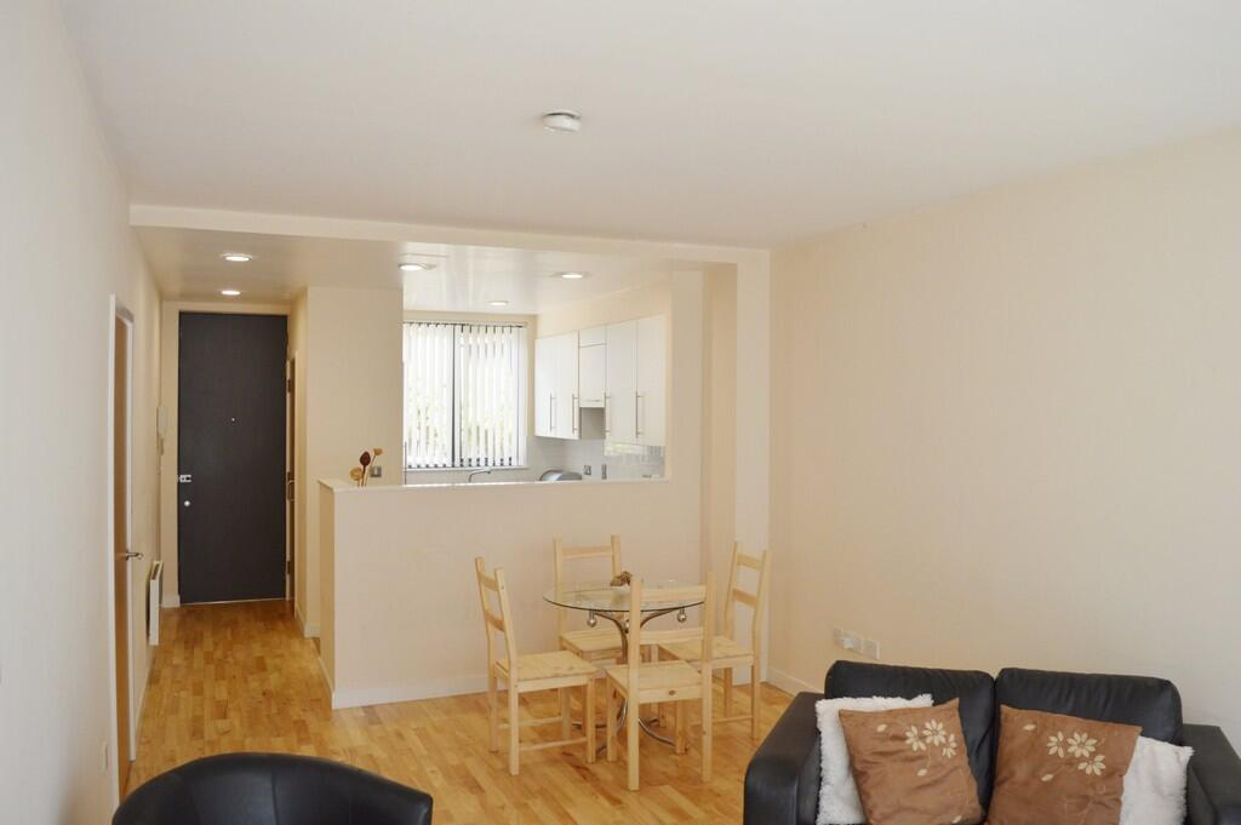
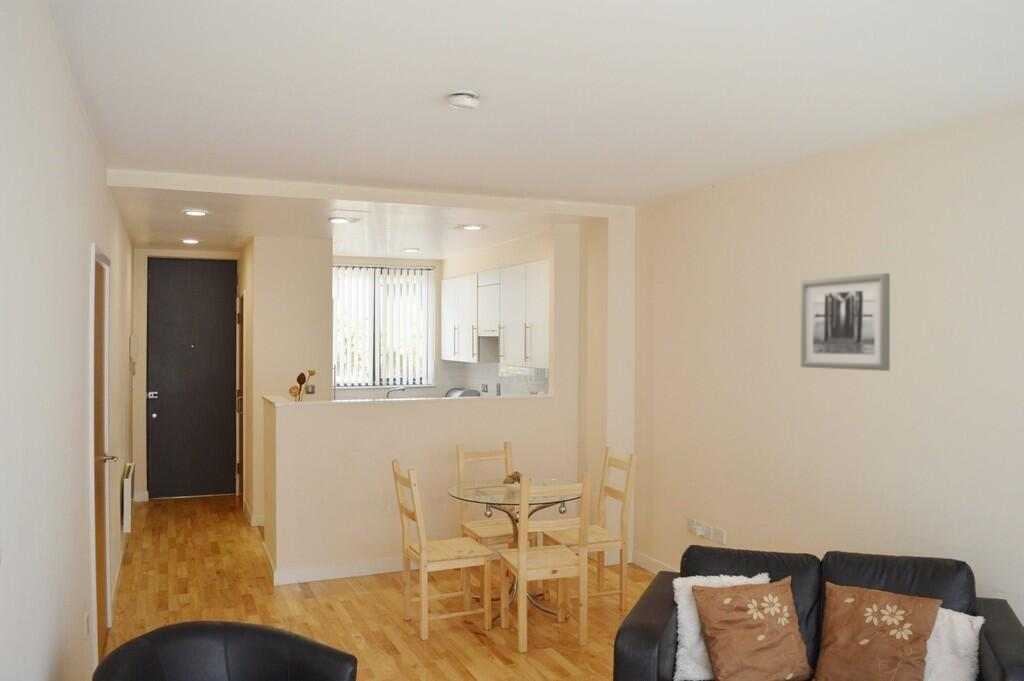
+ wall art (842, 323)
